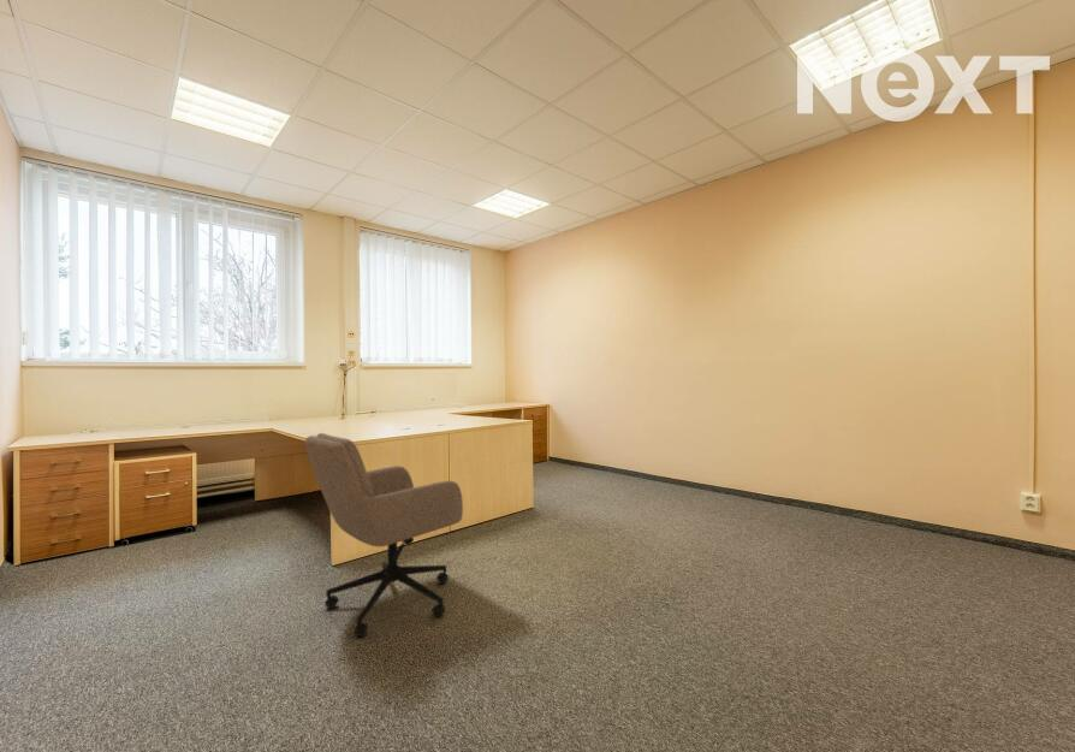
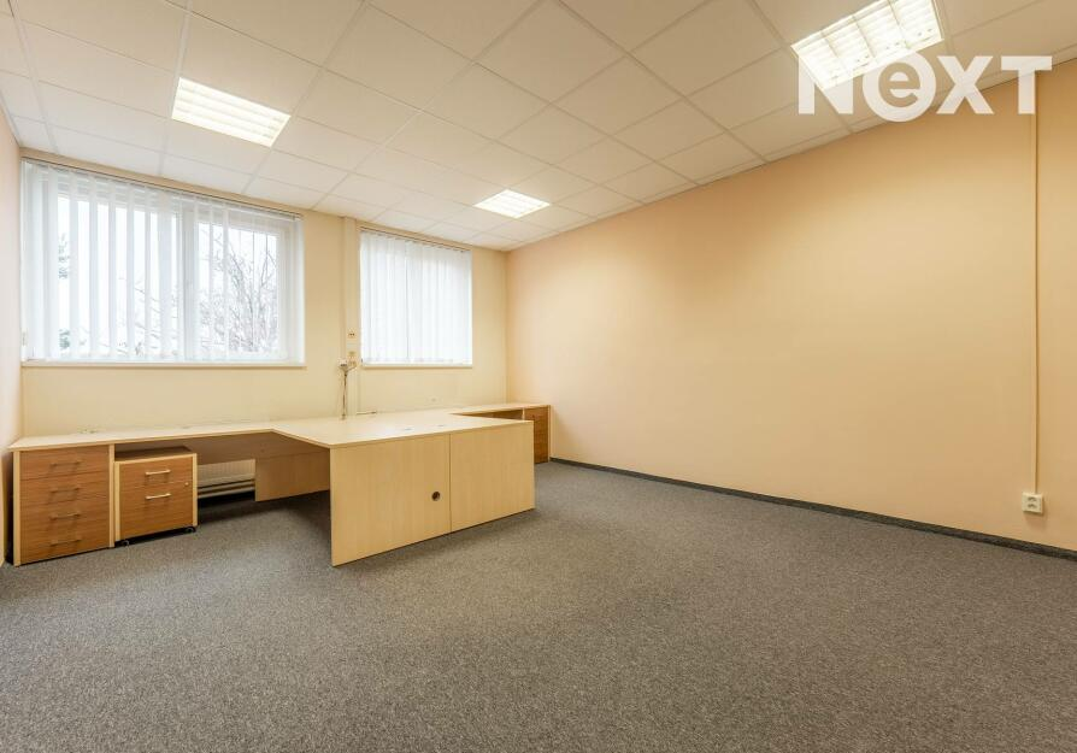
- office chair (387, 516)
